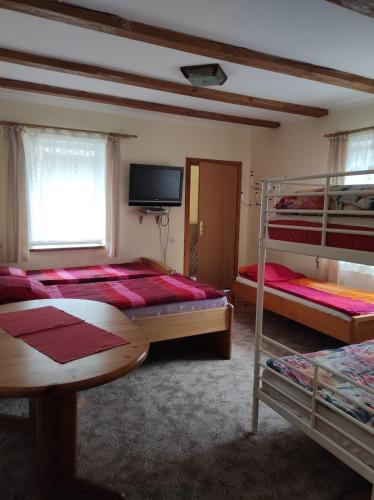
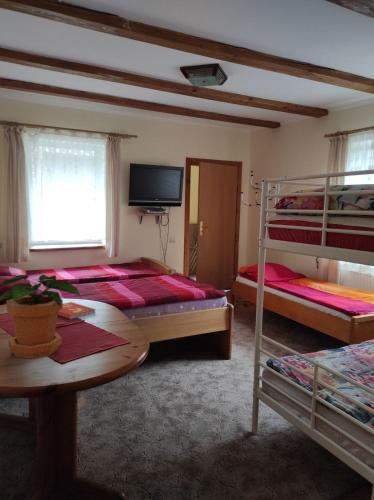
+ potted plant (41, 315)
+ book (70, 310)
